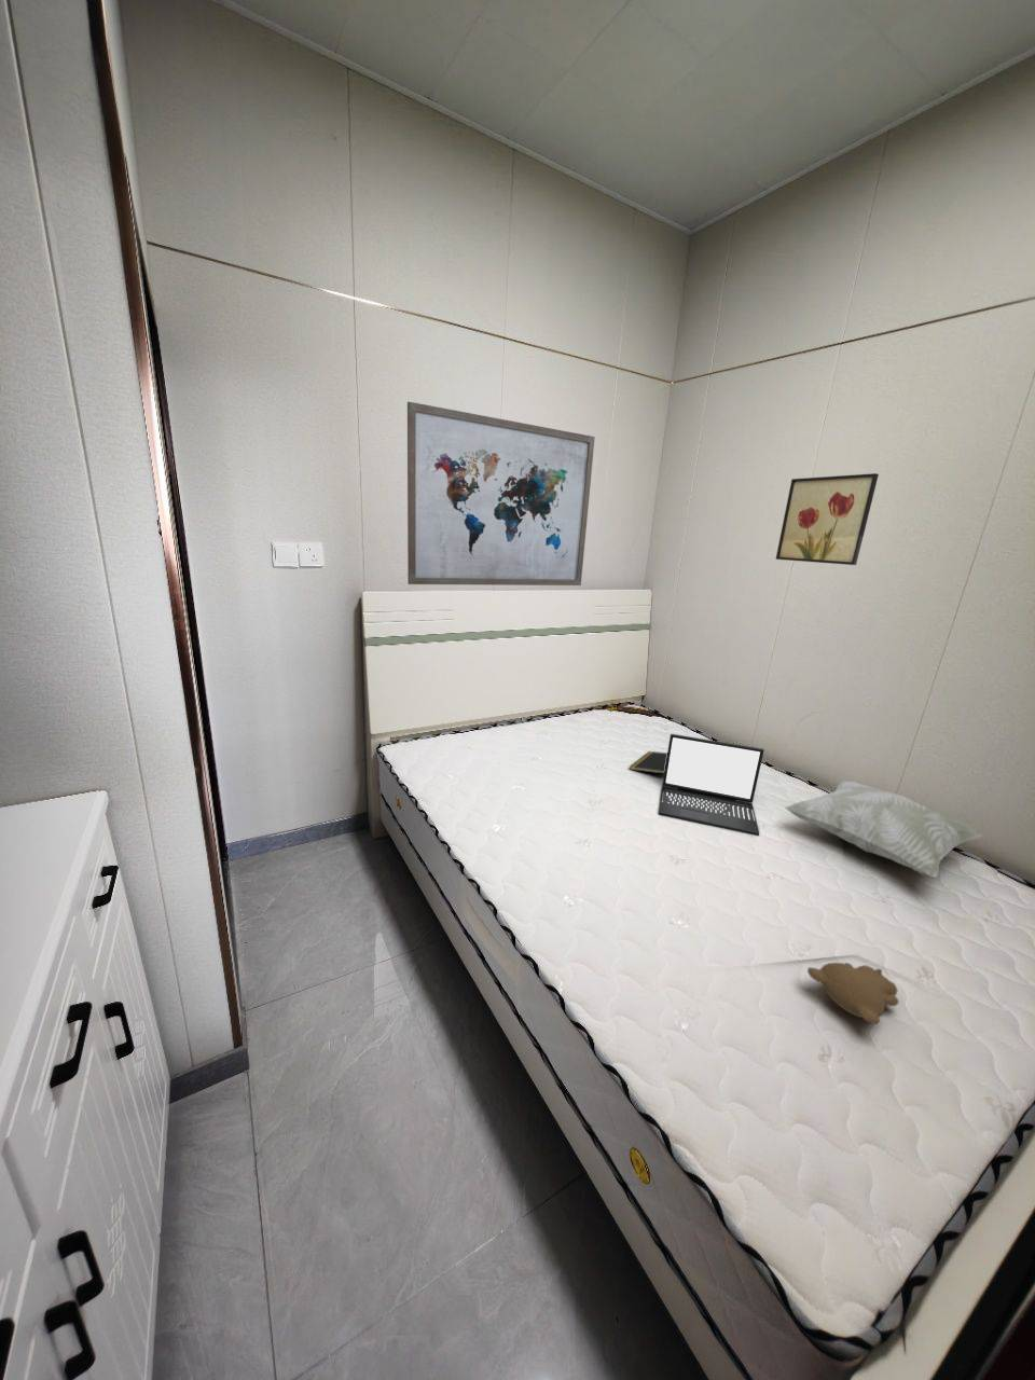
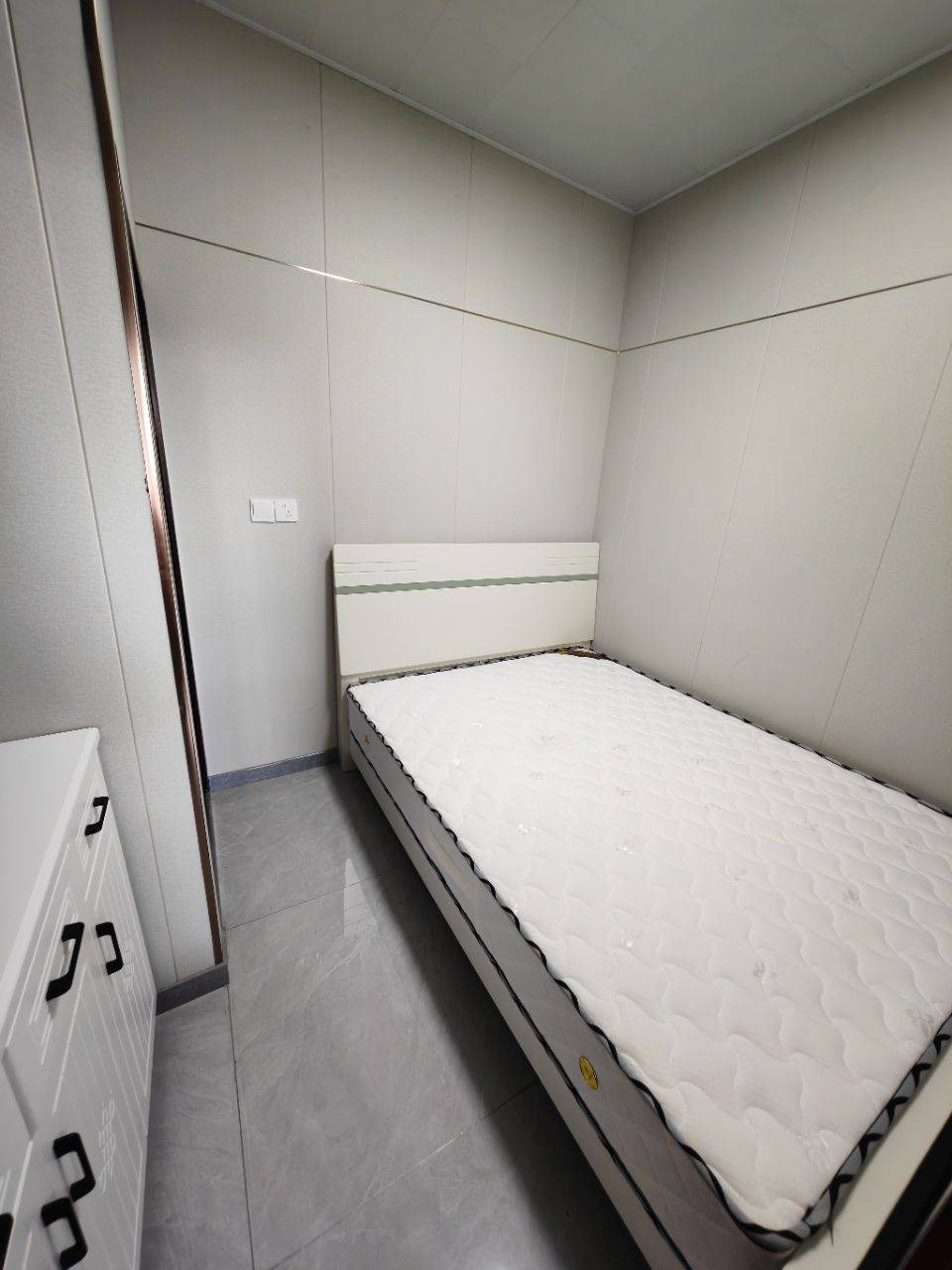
- laptop (711, 781)
- wall art (824, 519)
- decorative pillow (881, 820)
- wall art (506, 505)
- teddy bear (861, 983)
- notepad (656, 761)
